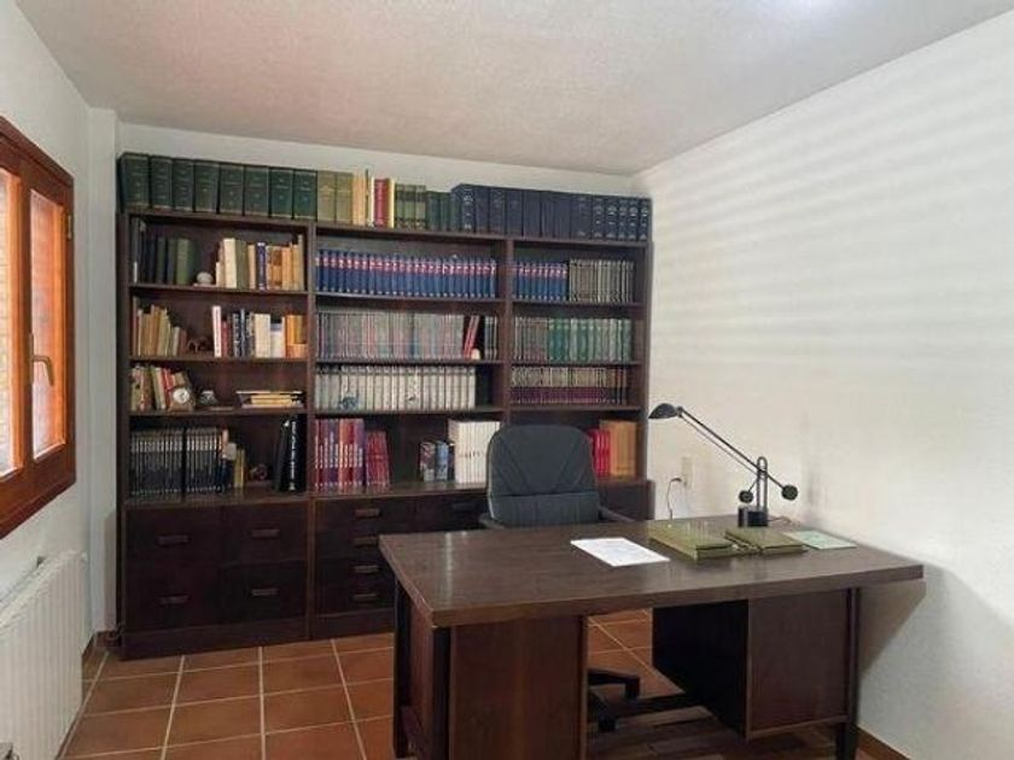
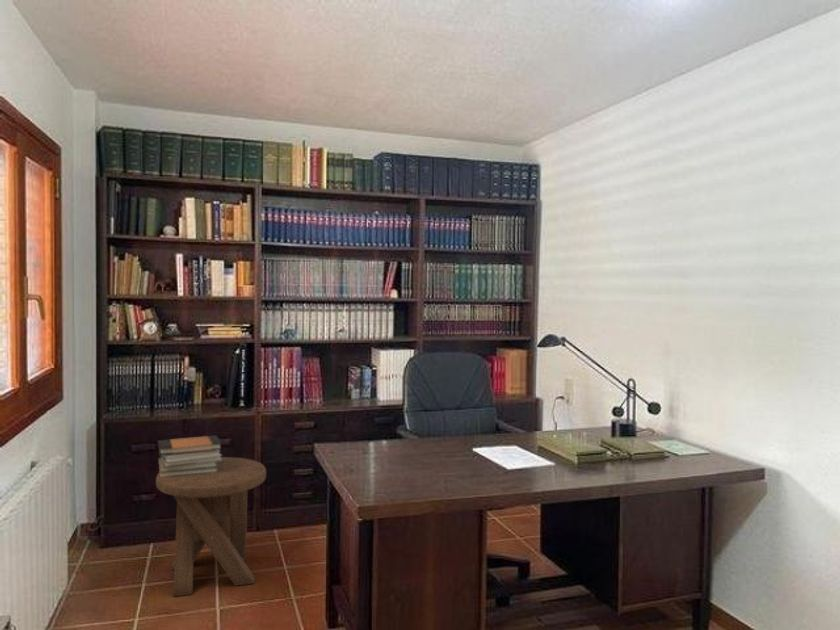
+ book stack (189, 455)
+ music stool (212, 522)
